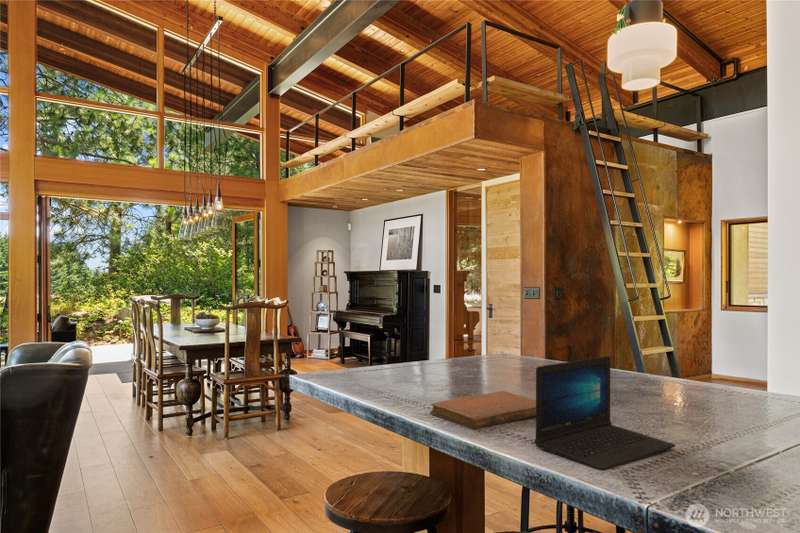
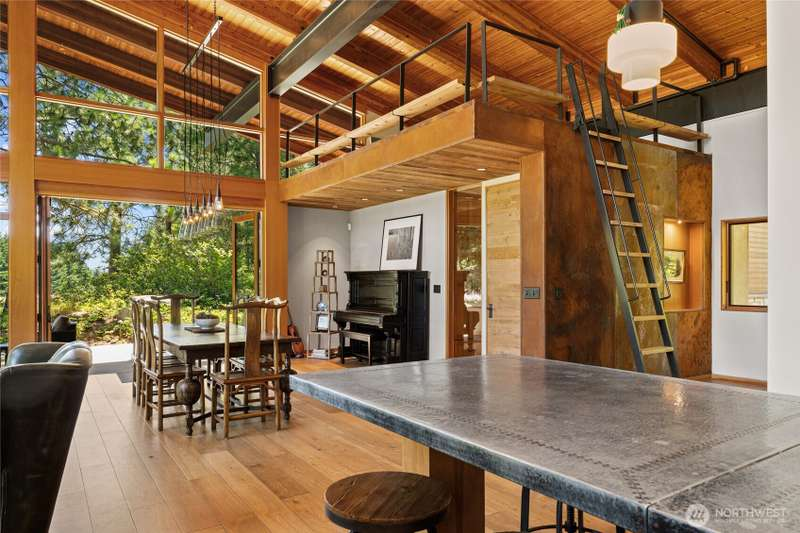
- notebook (489, 408)
- laptop (604, 407)
